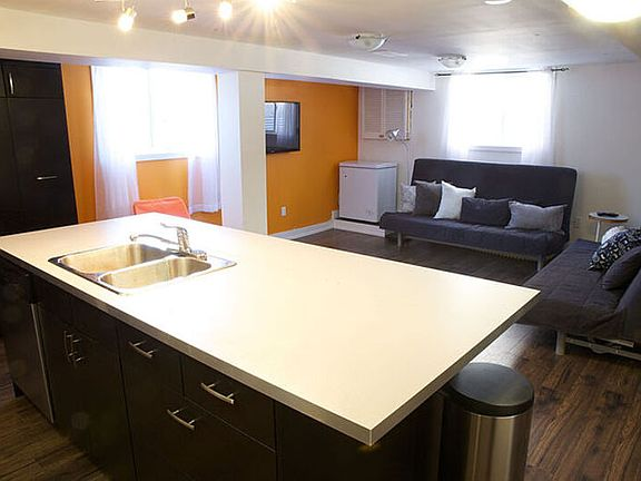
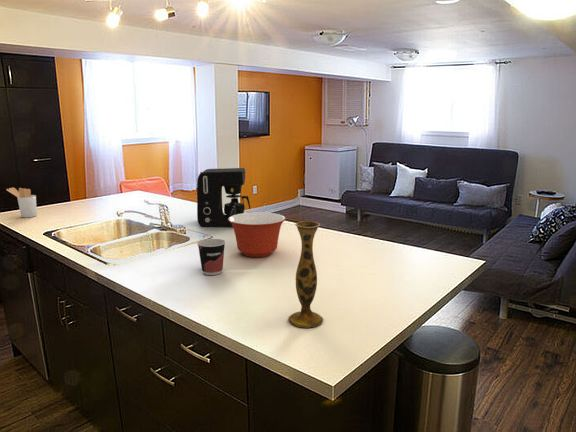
+ vase (305, 272)
+ cup (211, 257)
+ utensil holder (22, 201)
+ mixing bowl (257, 235)
+ coffee maker (226, 196)
